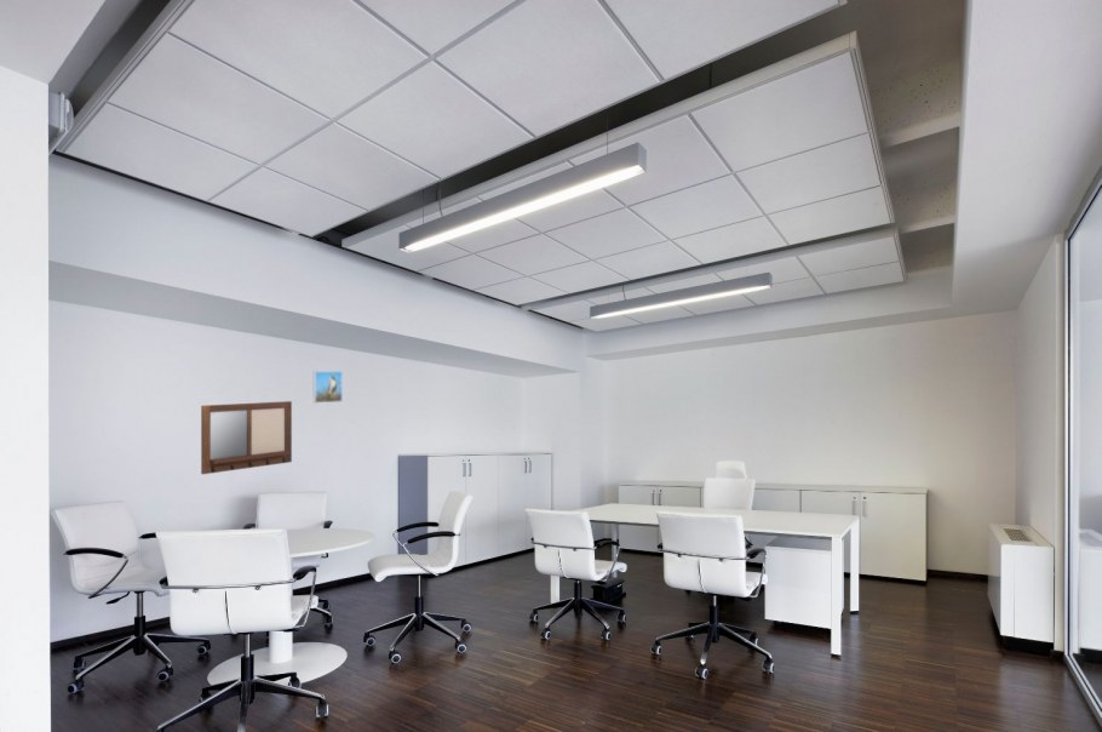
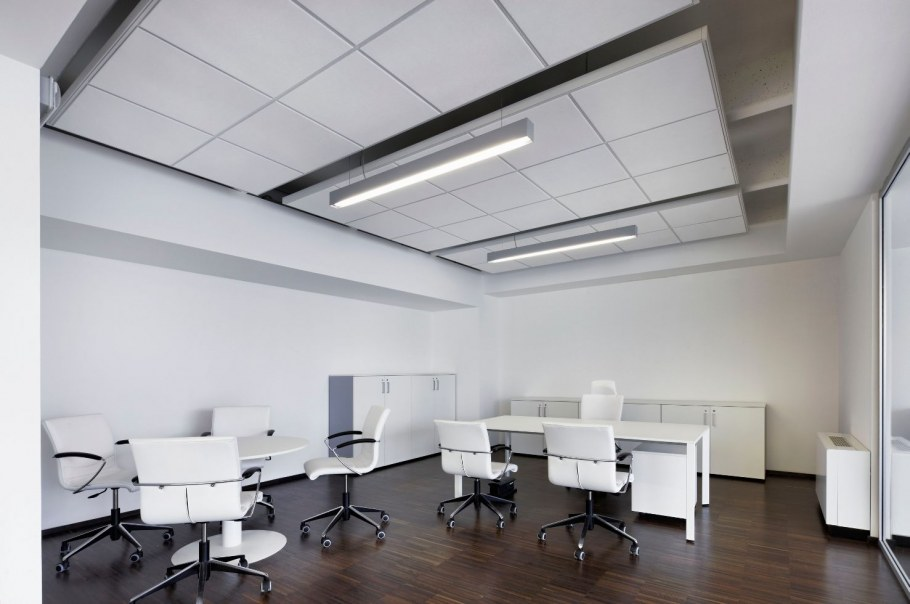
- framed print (327, 387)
- writing board (251, 435)
